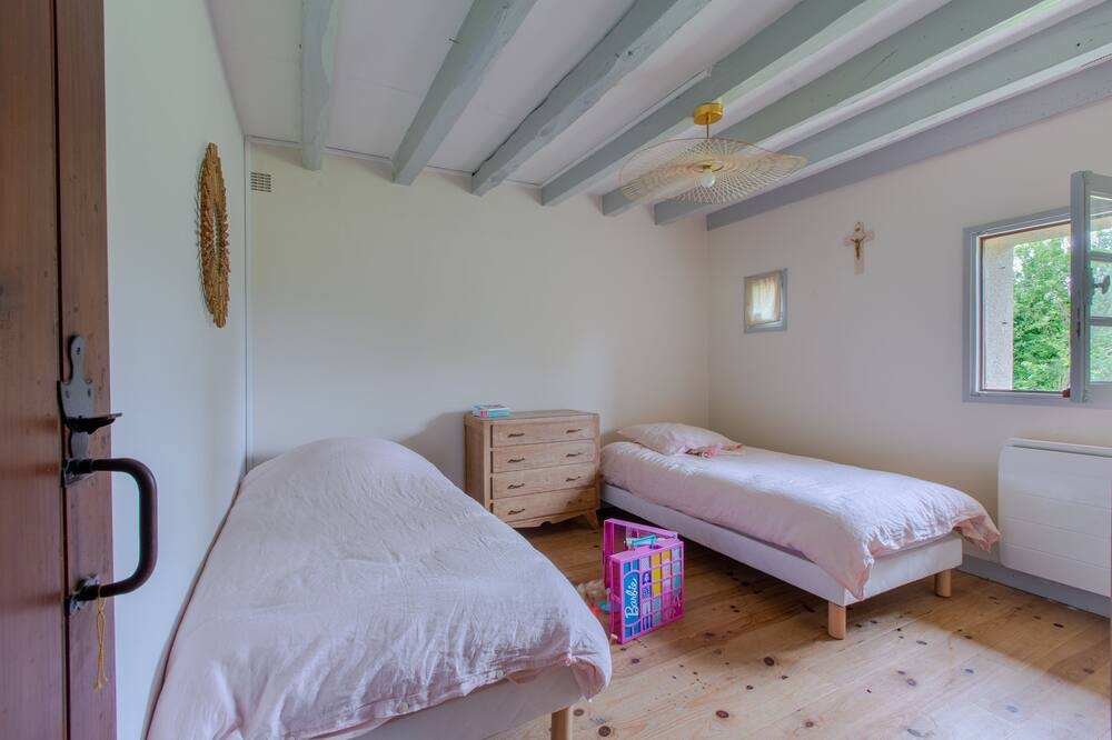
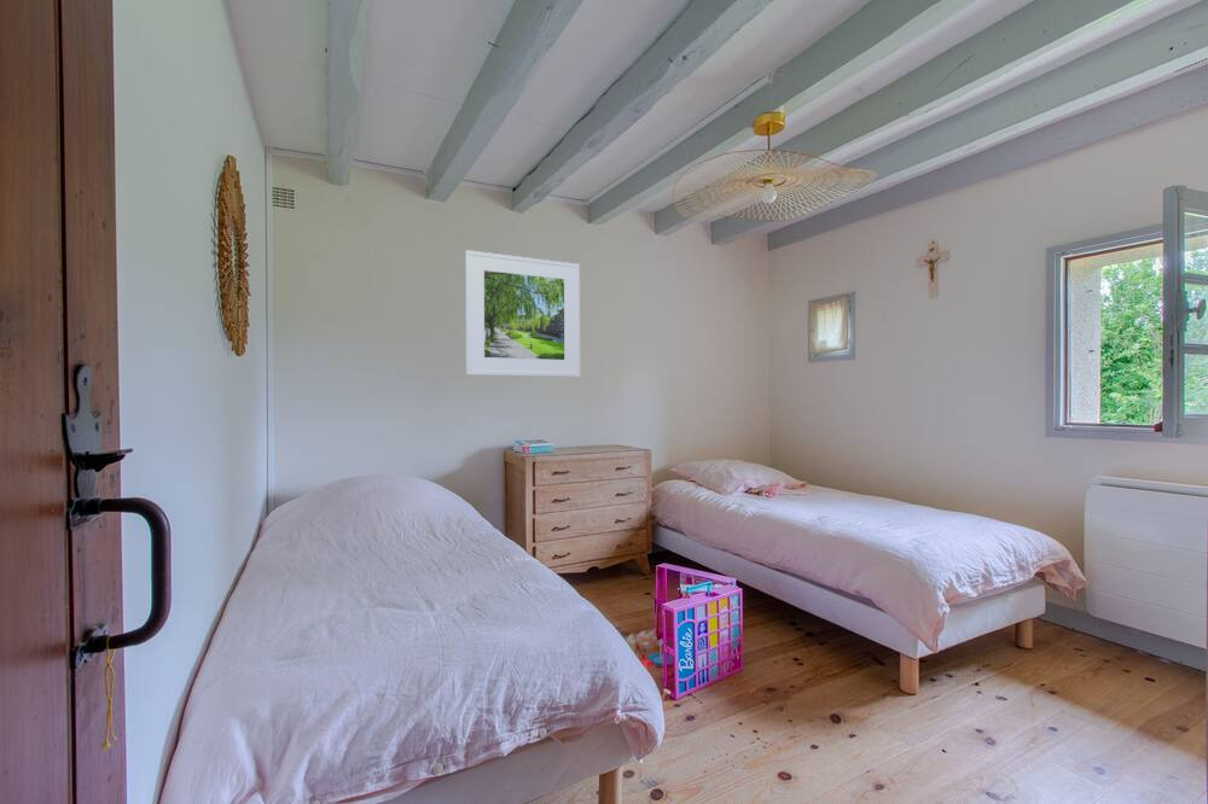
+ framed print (525, 316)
